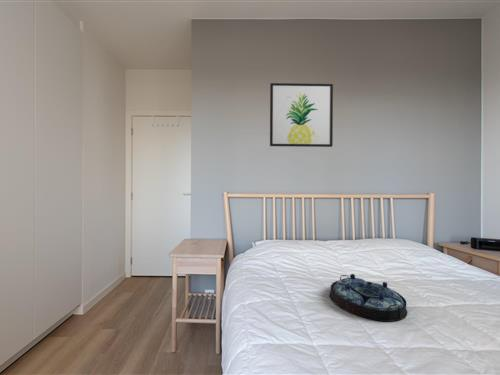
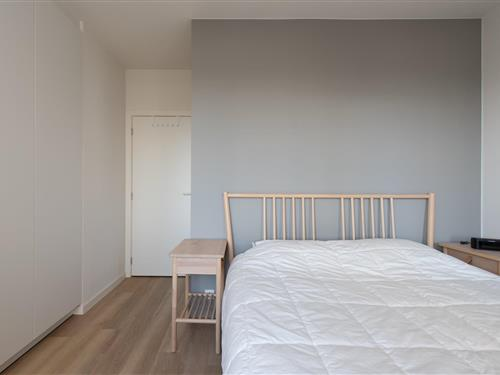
- serving tray (365, 292)
- wall art (301, 115)
